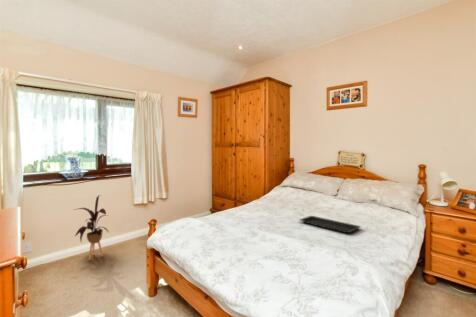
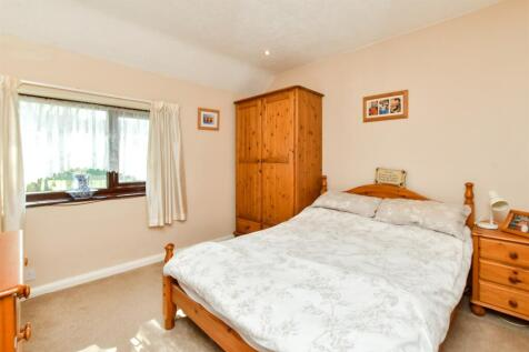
- serving tray (328, 224)
- house plant (91, 227)
